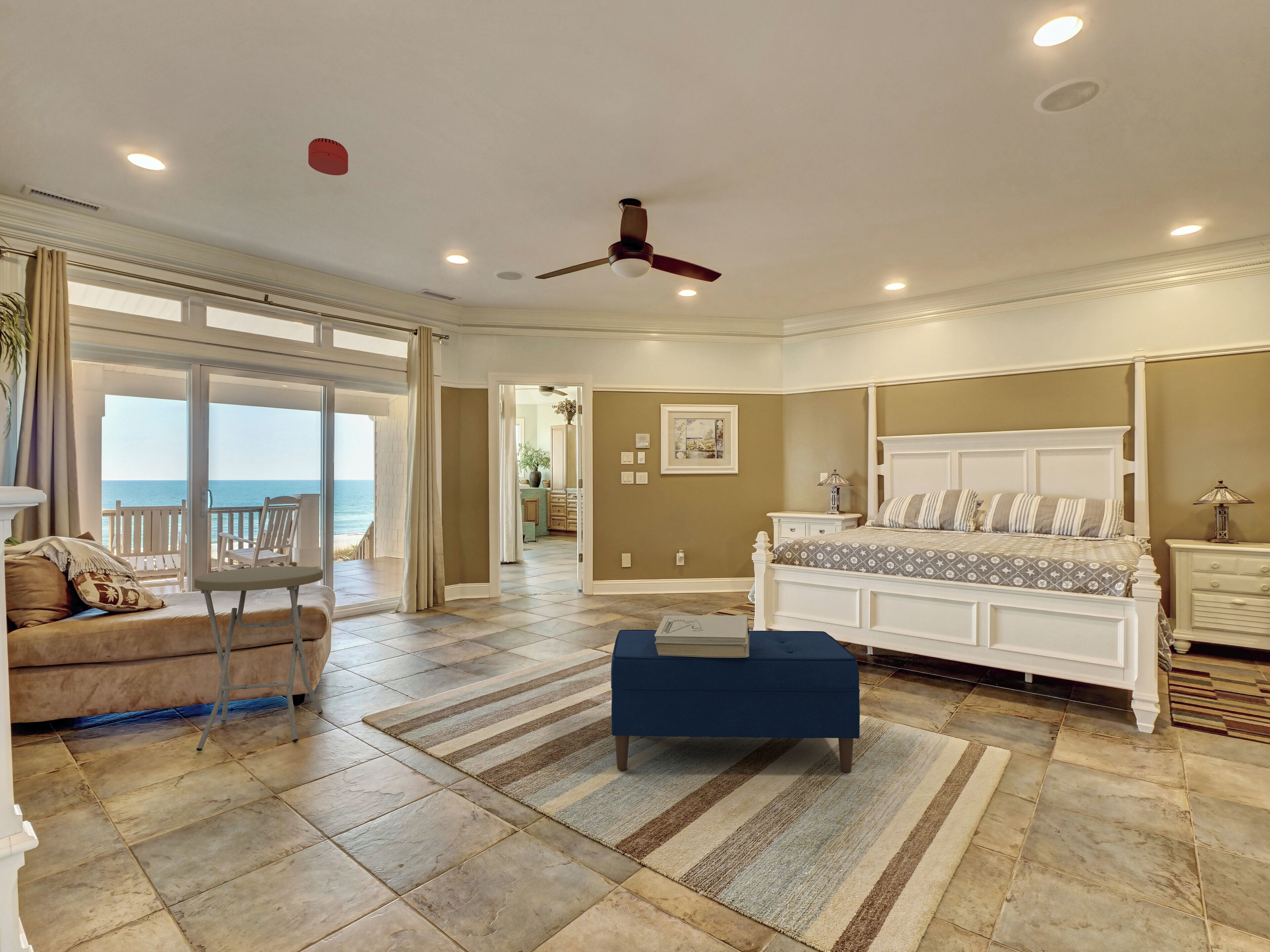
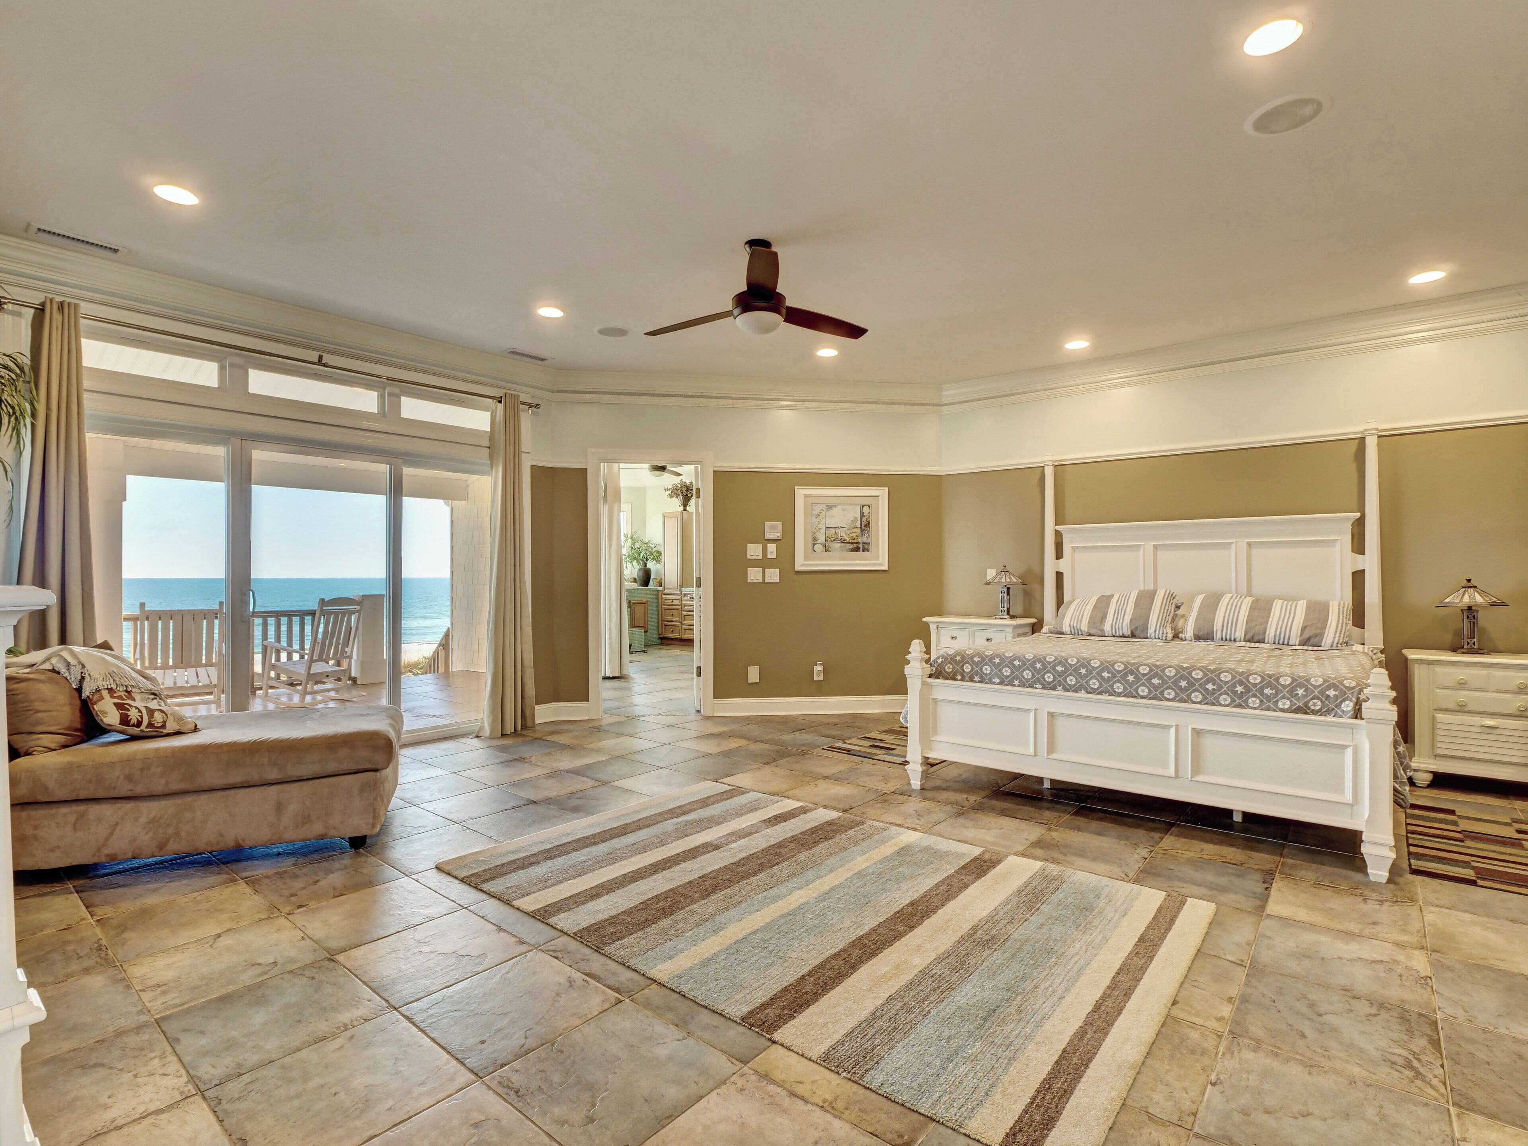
- side table (260, 627)
- books (704, 638)
- bench (728, 696)
- smoke detector (328, 156)
